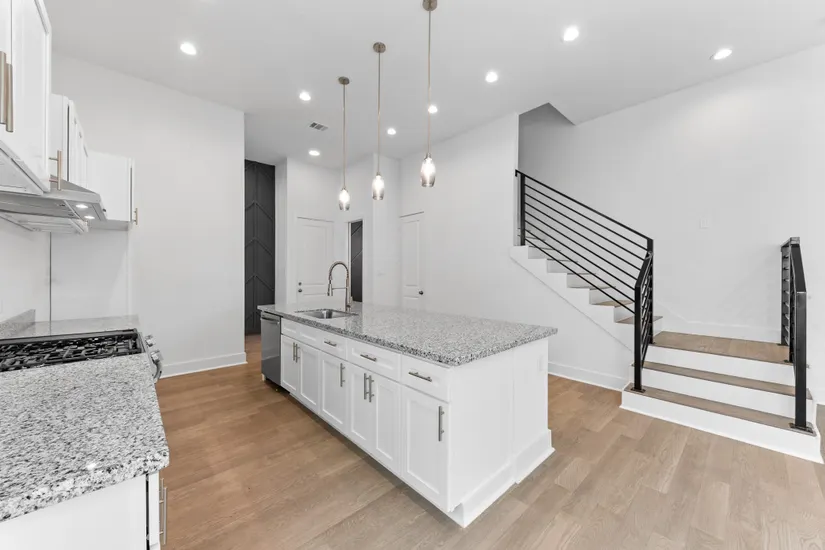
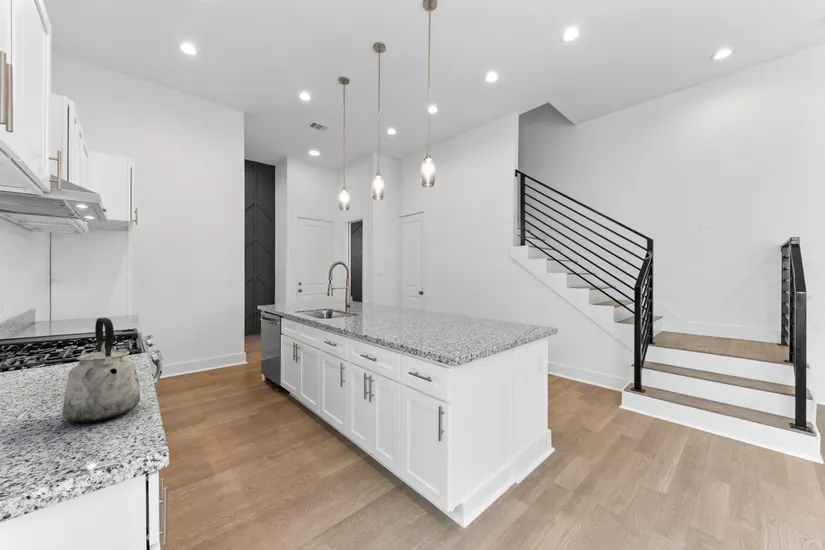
+ kettle (105, 368)
